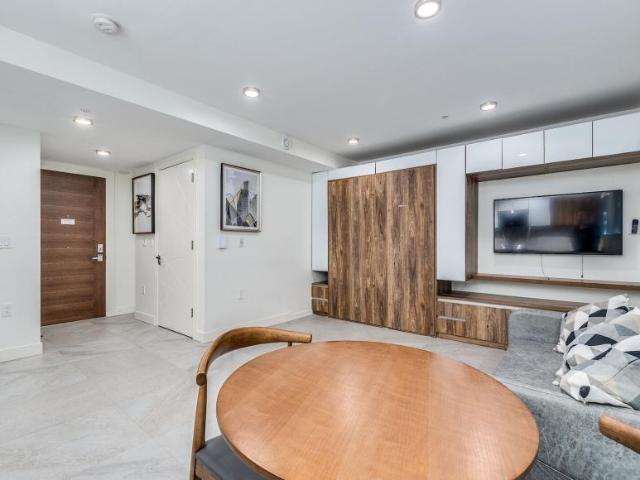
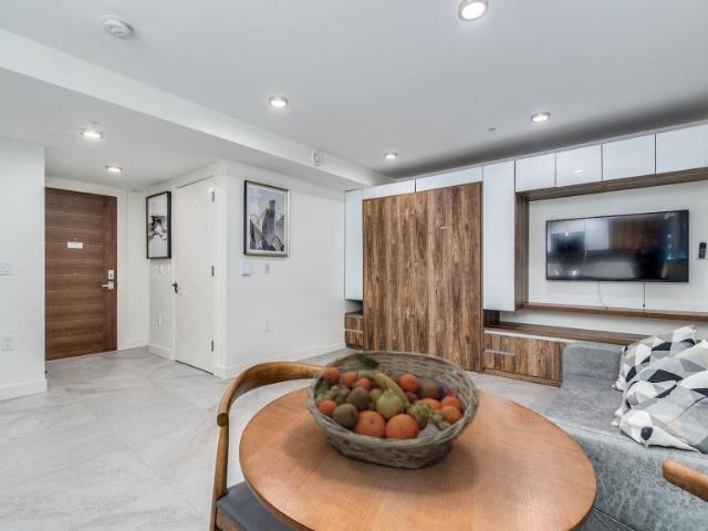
+ fruit basket (388, 400)
